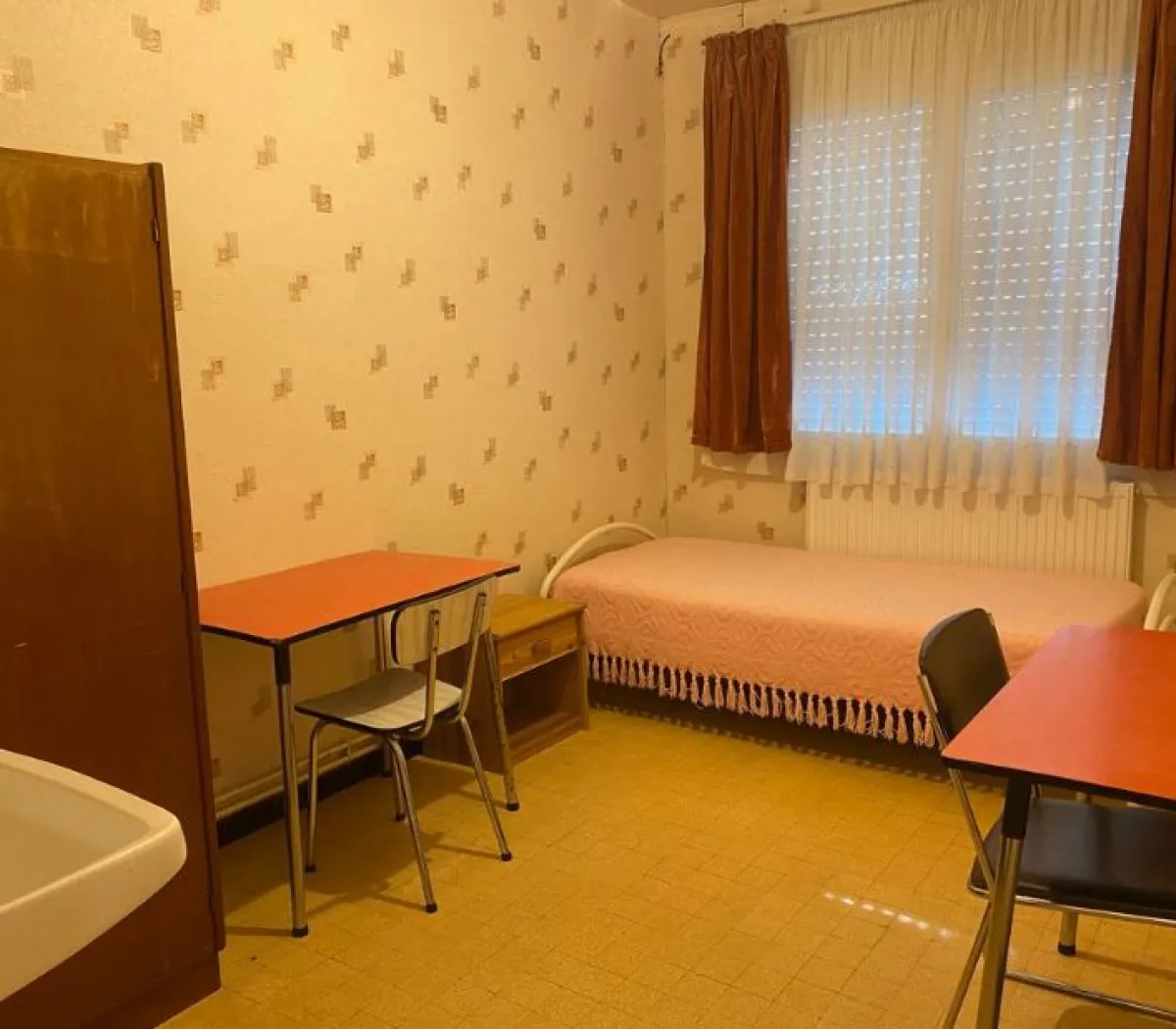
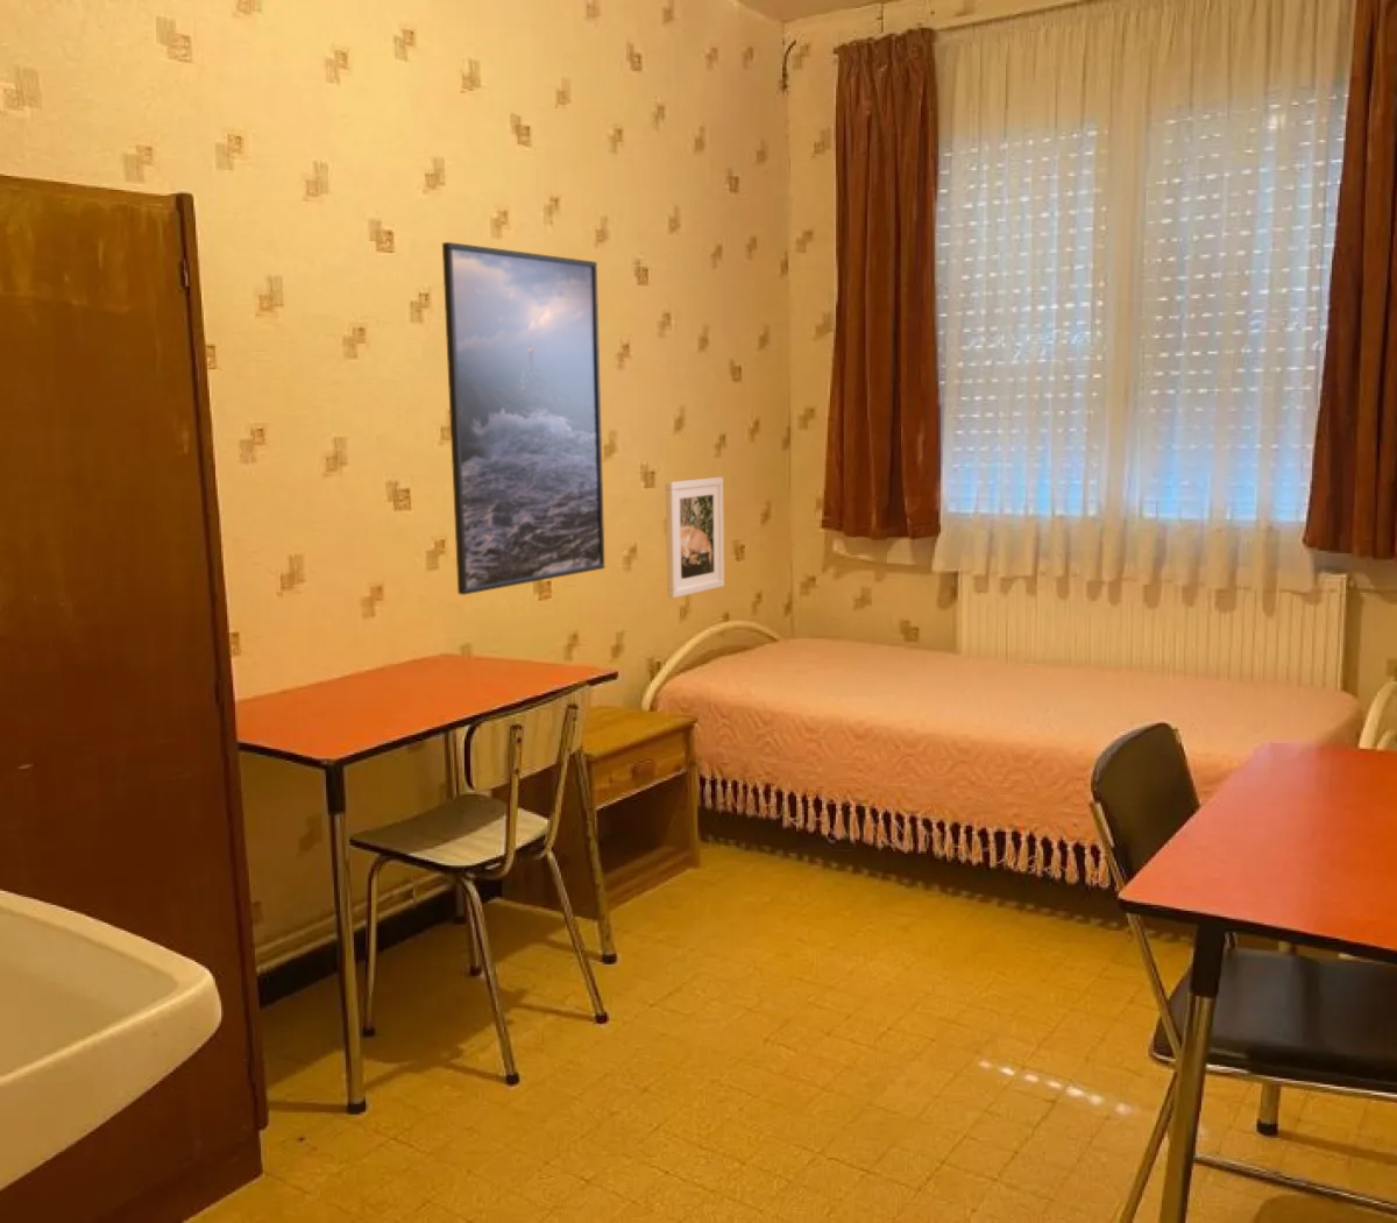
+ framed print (530, 420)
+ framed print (695, 536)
